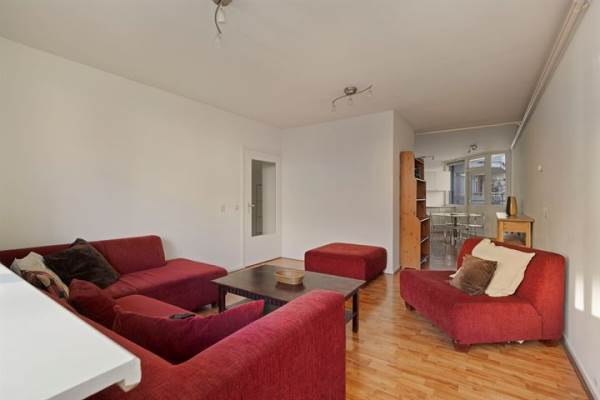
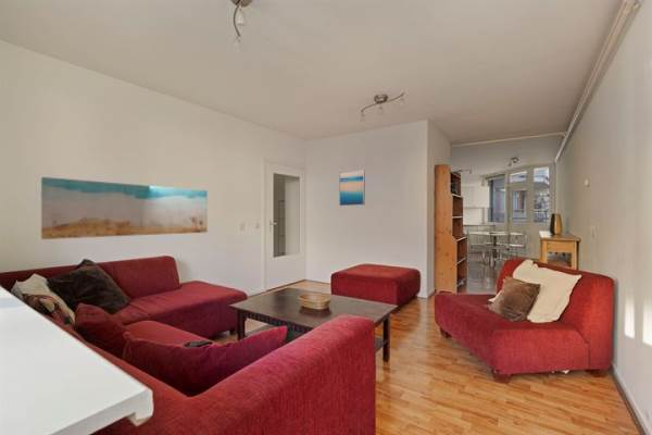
+ wall art (351, 188)
+ wall art (139, 210)
